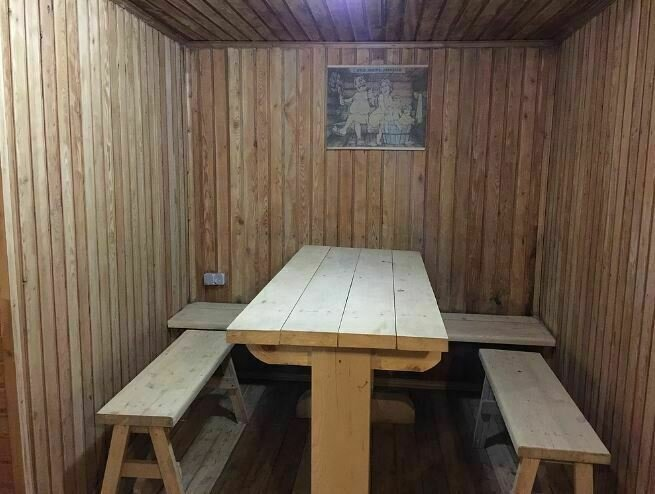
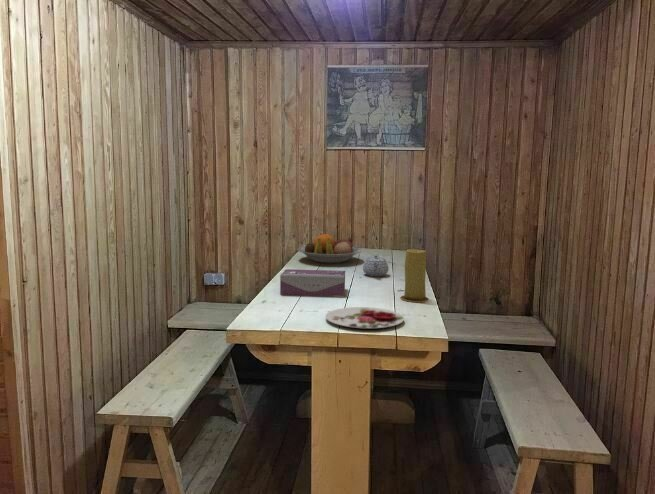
+ candle (415, 274)
+ teapot (375, 265)
+ fruit bowl (329, 246)
+ plate (364, 316)
+ tissue box (313, 281)
